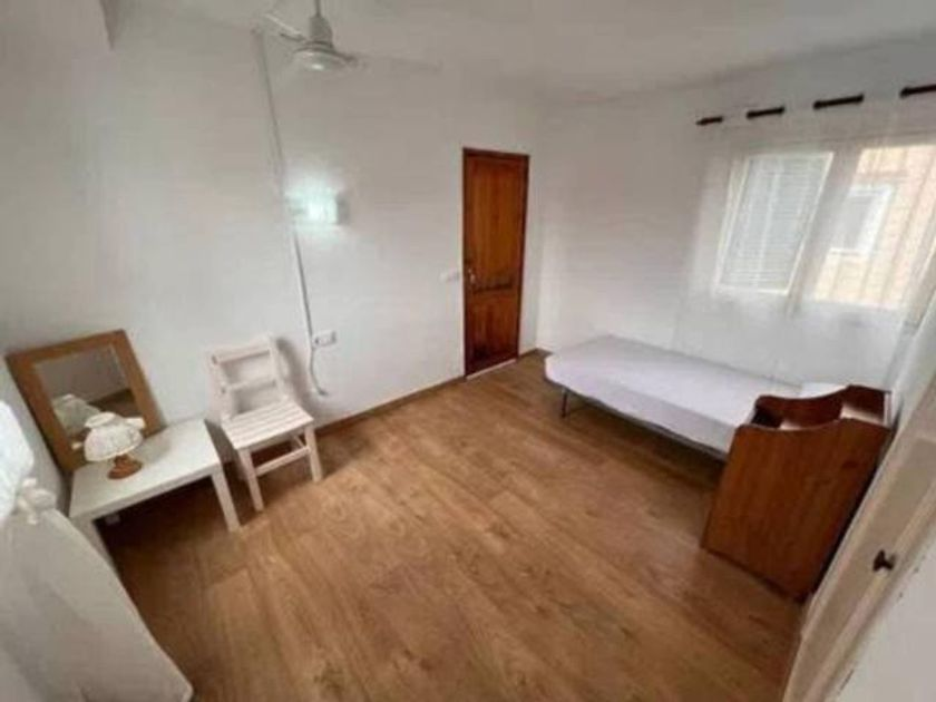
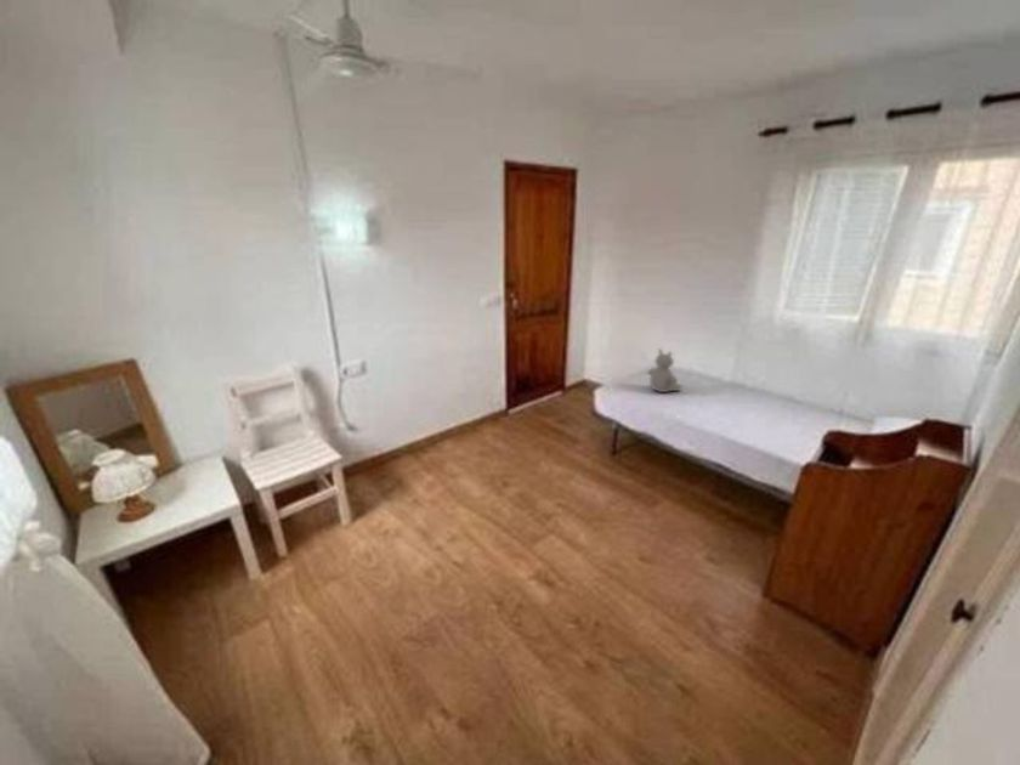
+ teddy bear (667, 369)
